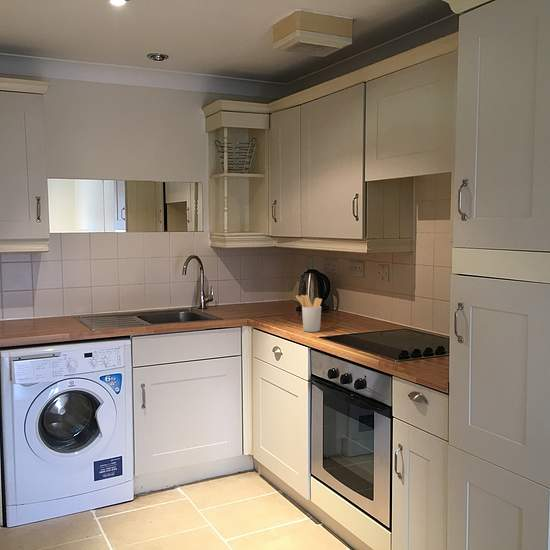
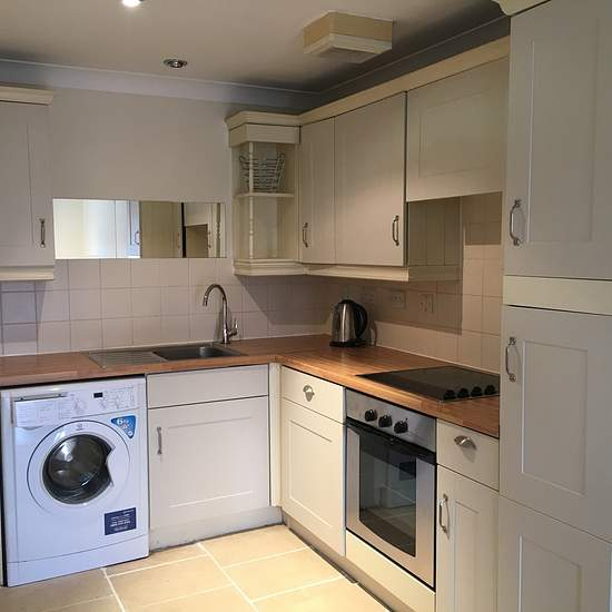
- utensil holder (308, 312)
